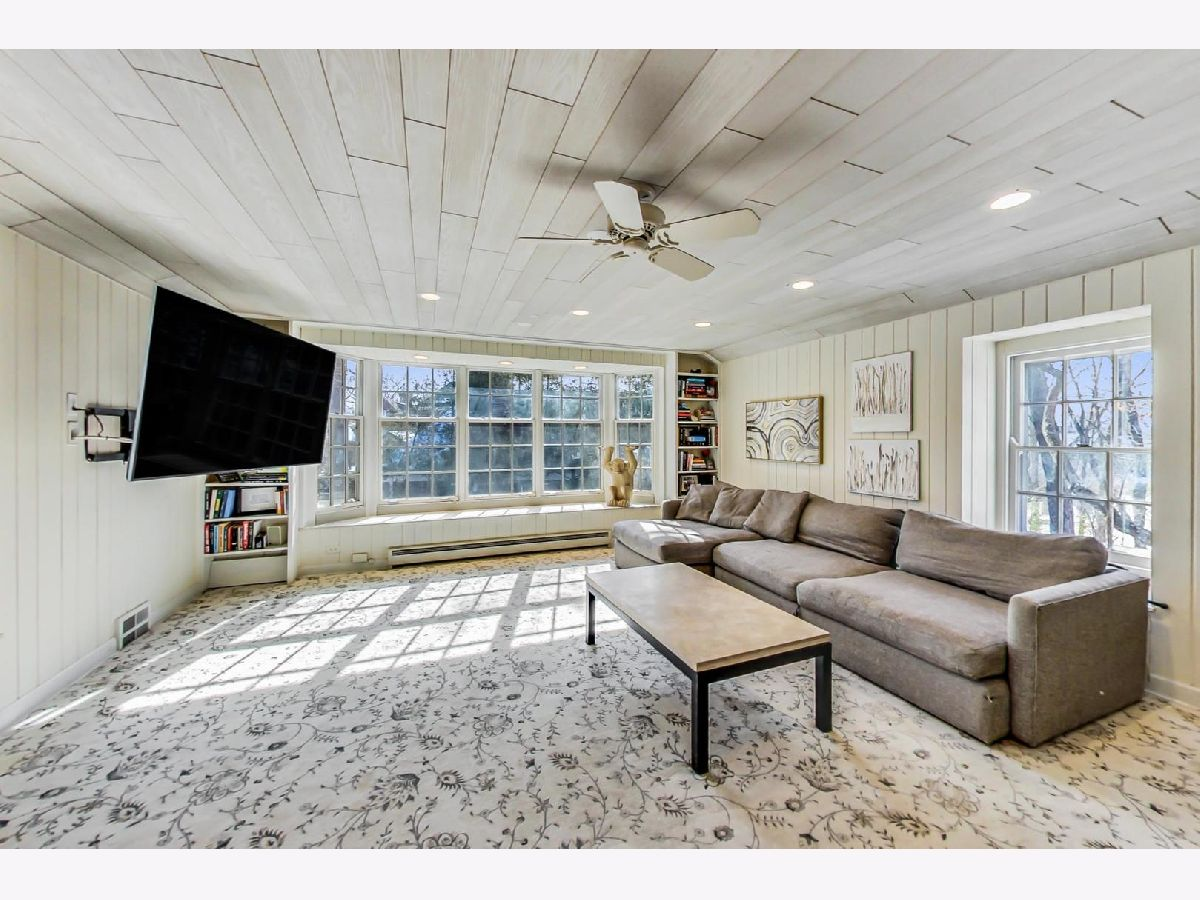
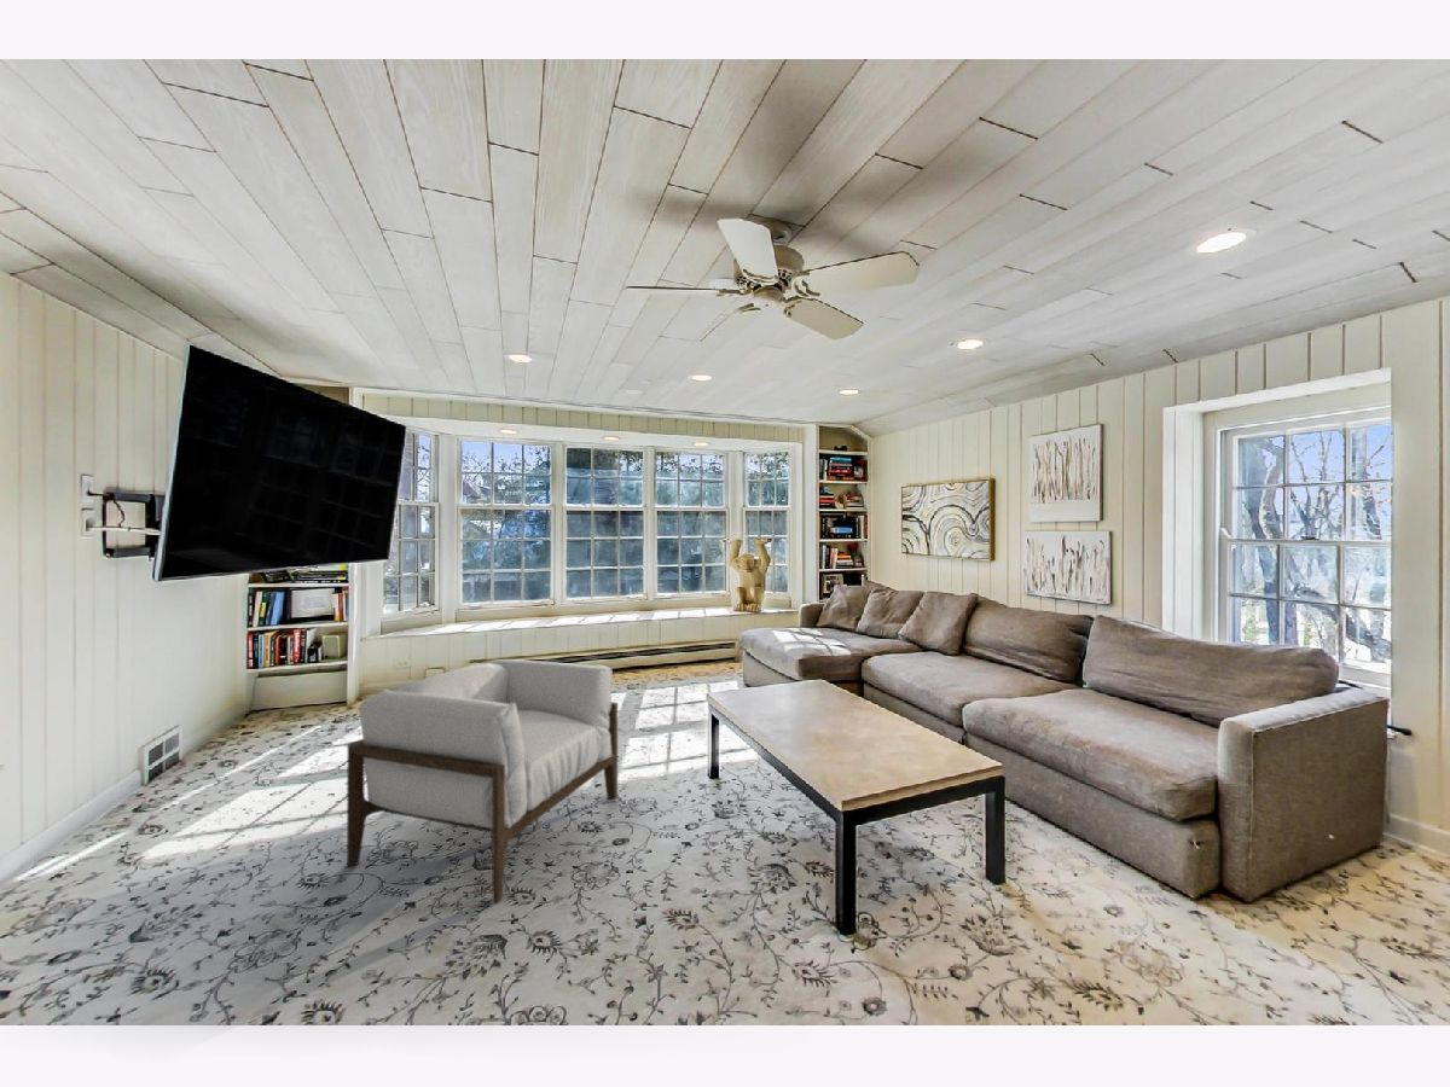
+ armchair (498, 751)
